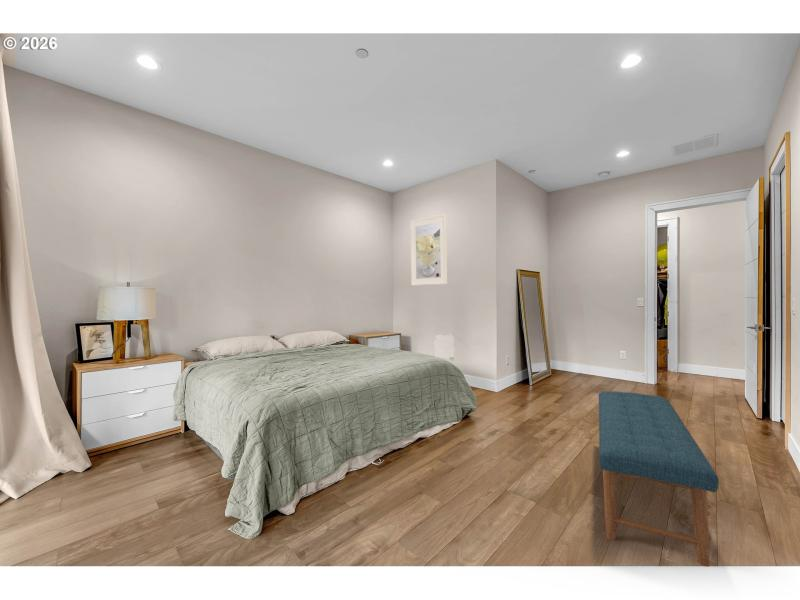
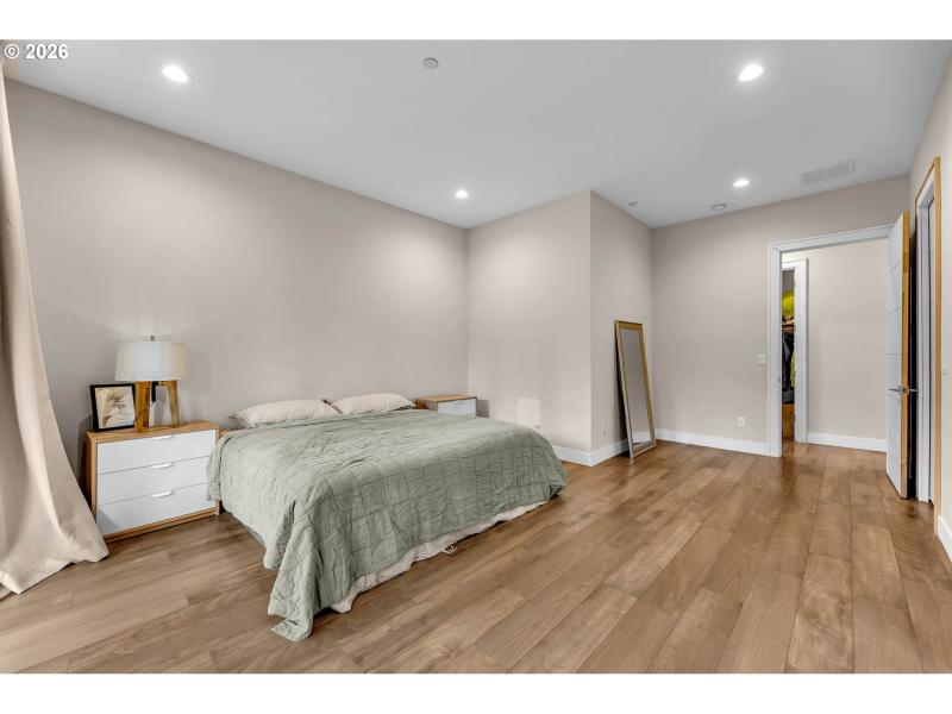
- bench (641, 453)
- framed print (428, 251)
